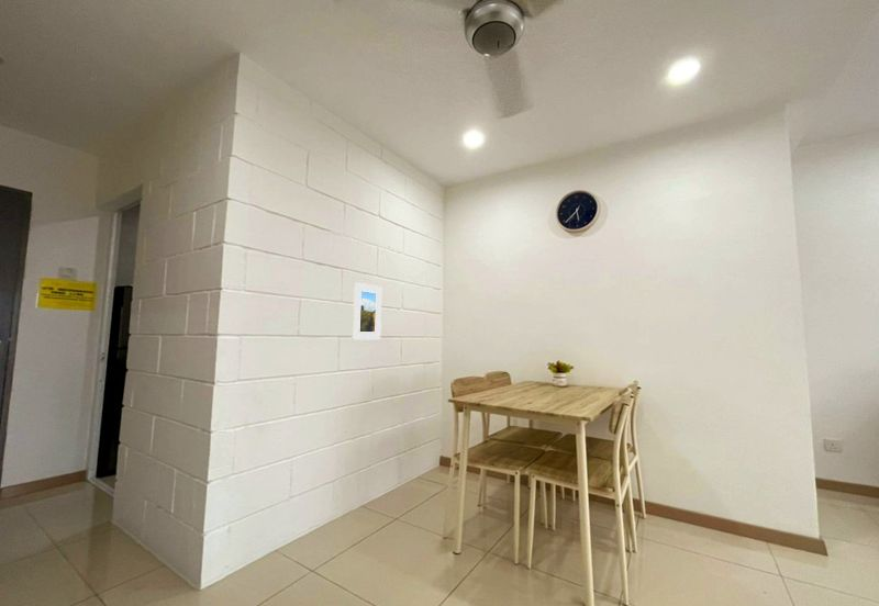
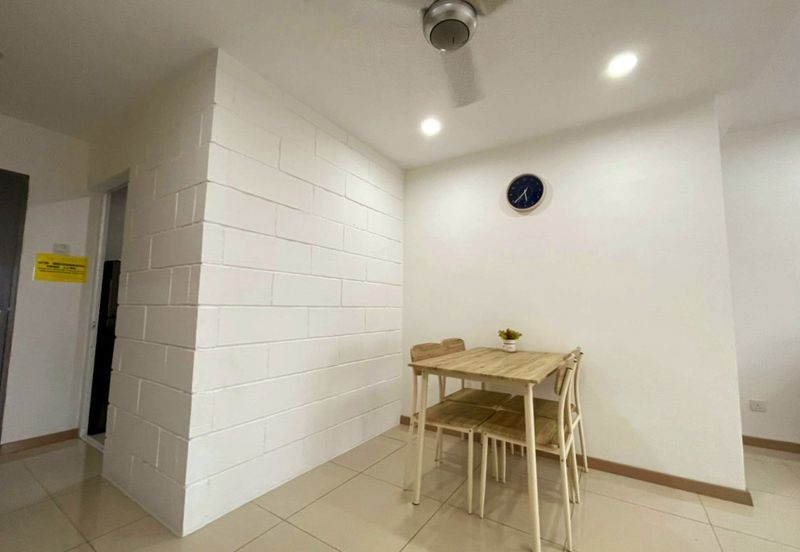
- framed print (367, 312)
